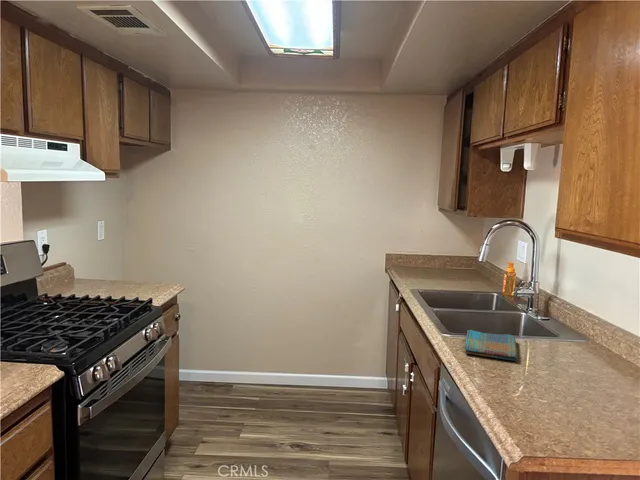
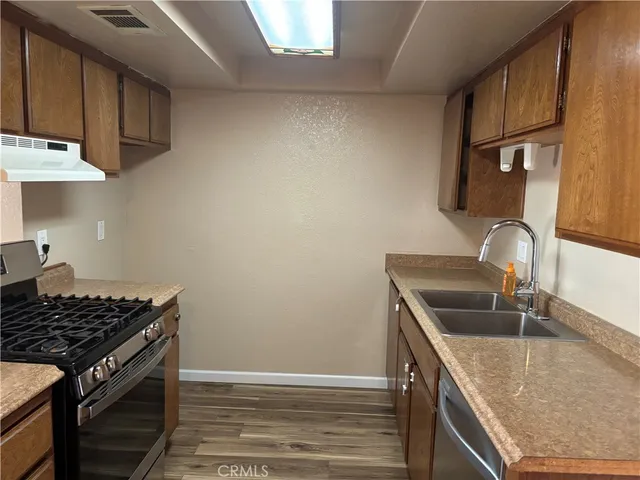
- dish towel (490, 344)
